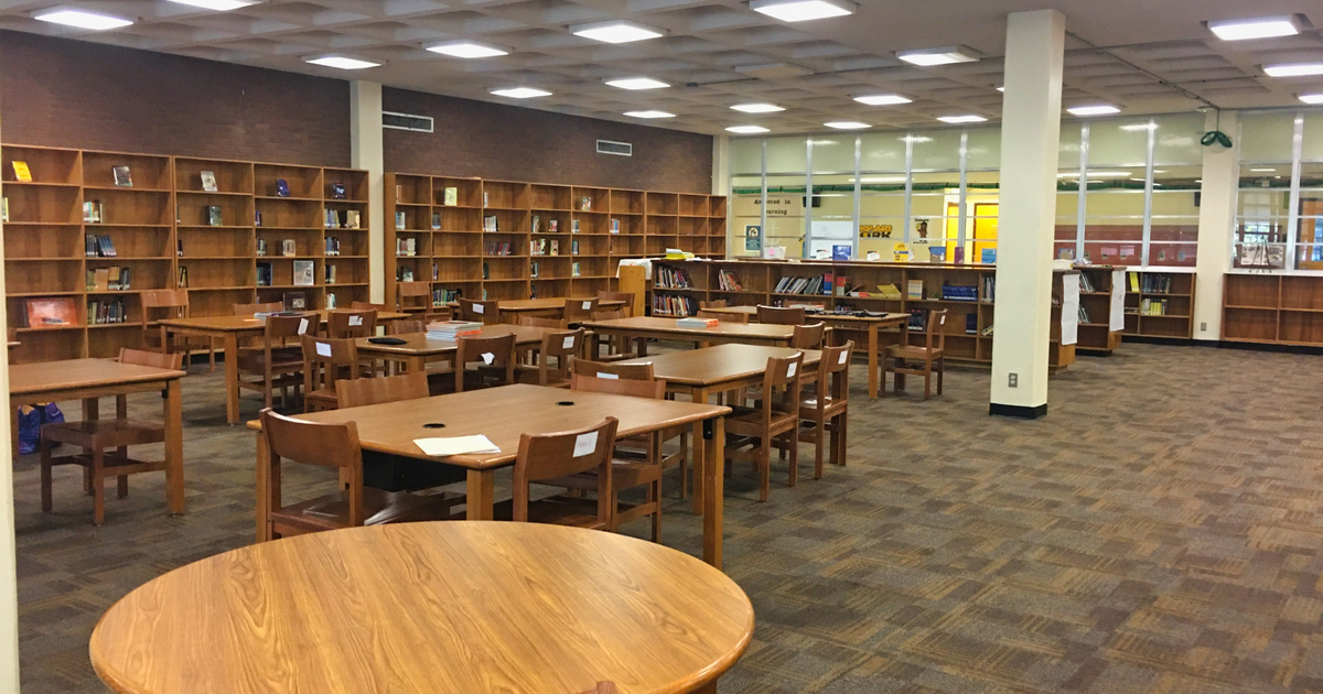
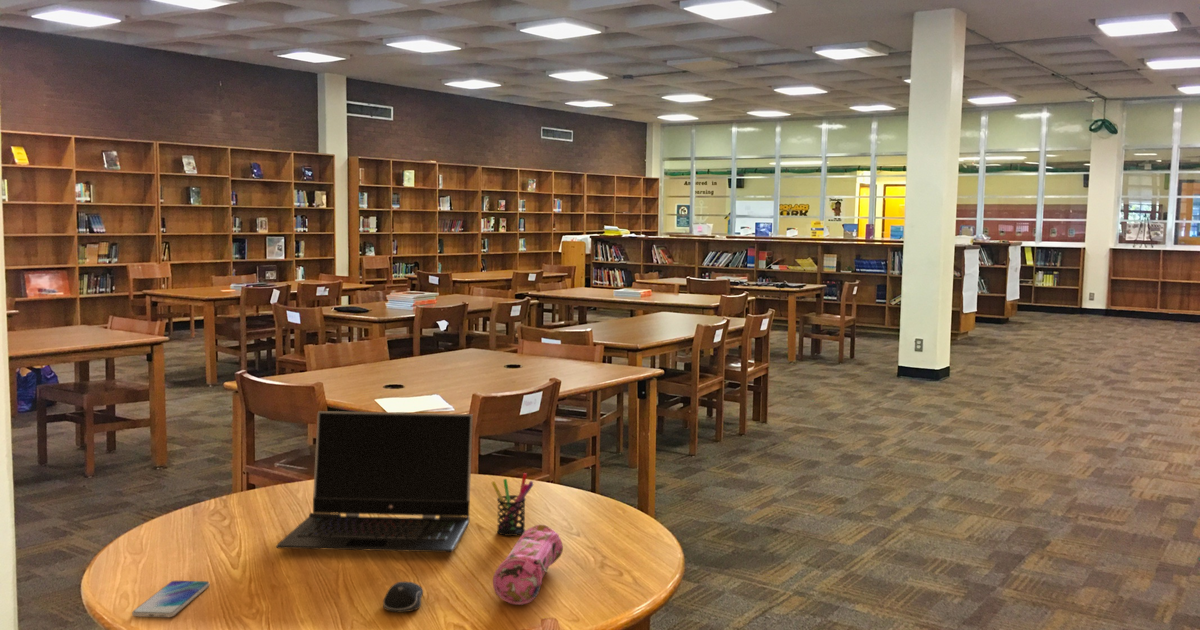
+ pencil case (529, 562)
+ pen holder (511, 502)
+ laptop computer (380, 479)
+ smartphone (172, 598)
+ computer mouse (403, 593)
